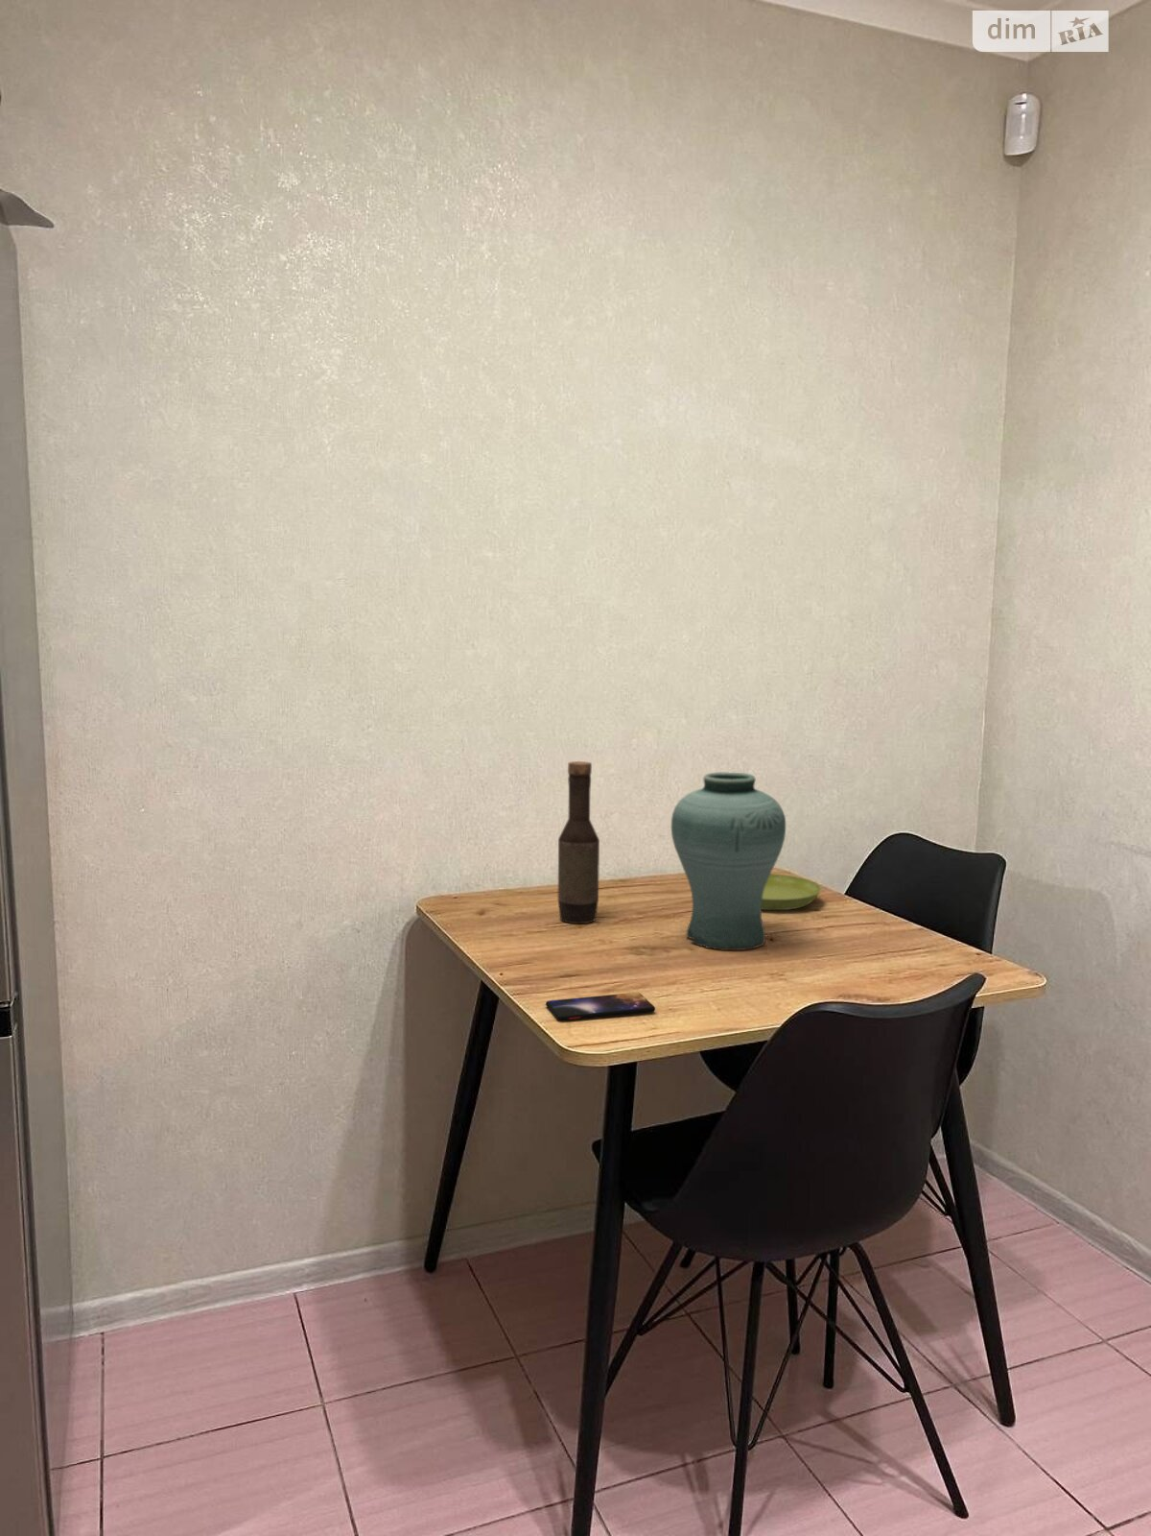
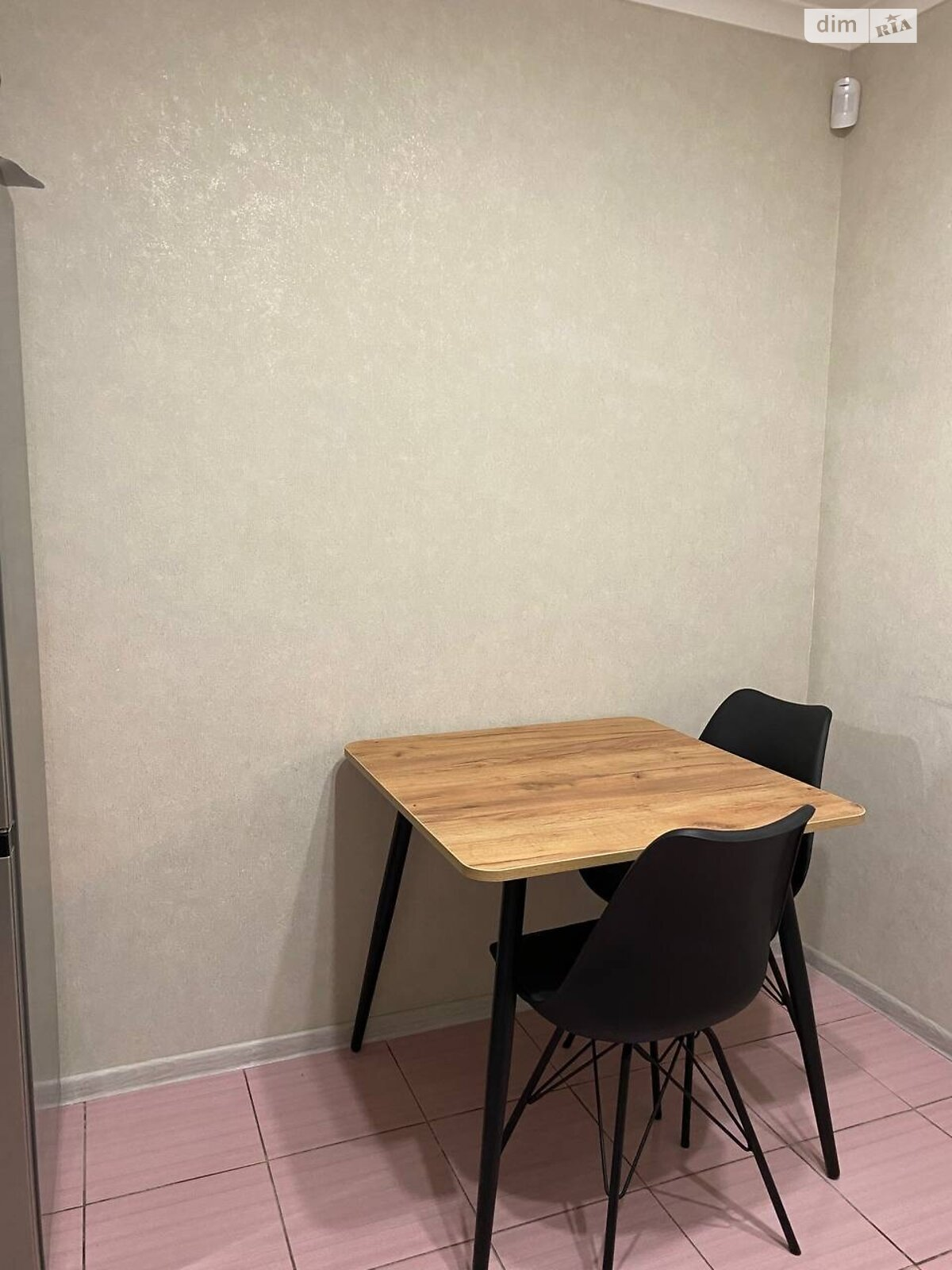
- smartphone (600, 1006)
- saucer (769, 893)
- bottle (578, 841)
- vase (727, 859)
